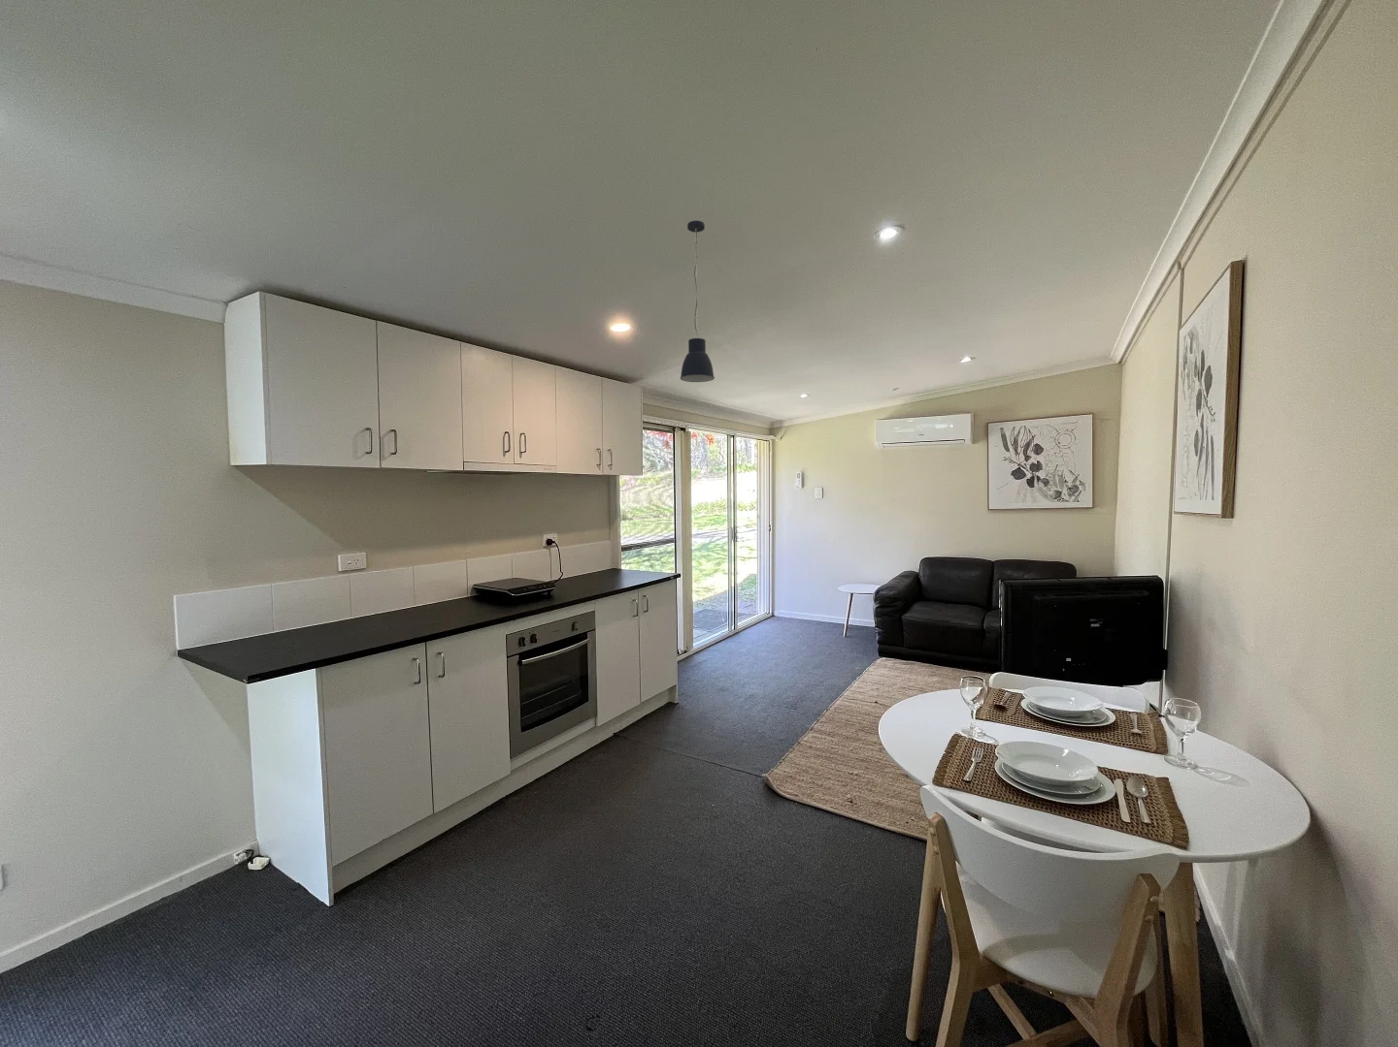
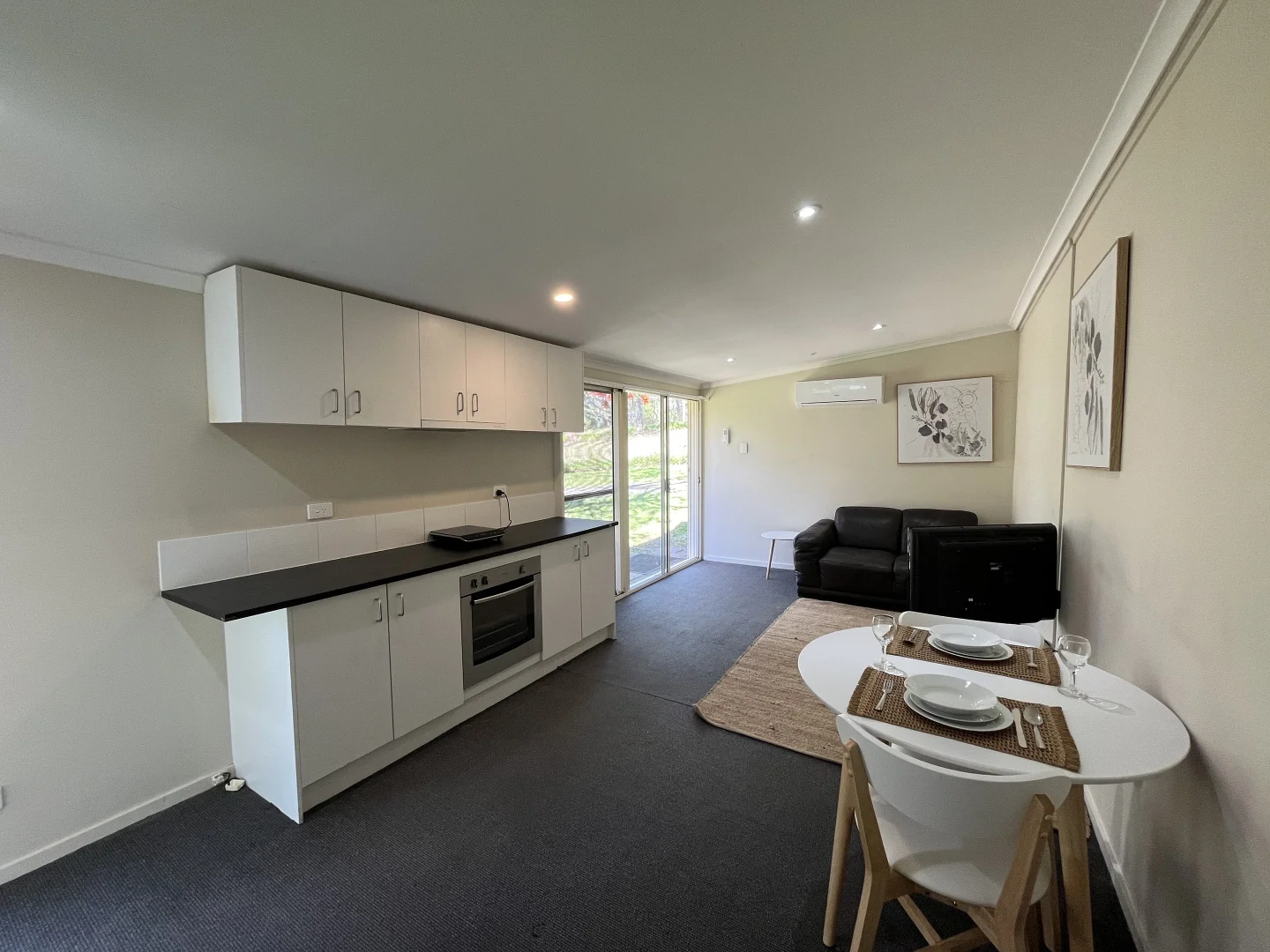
- pendant light (696, 301)
